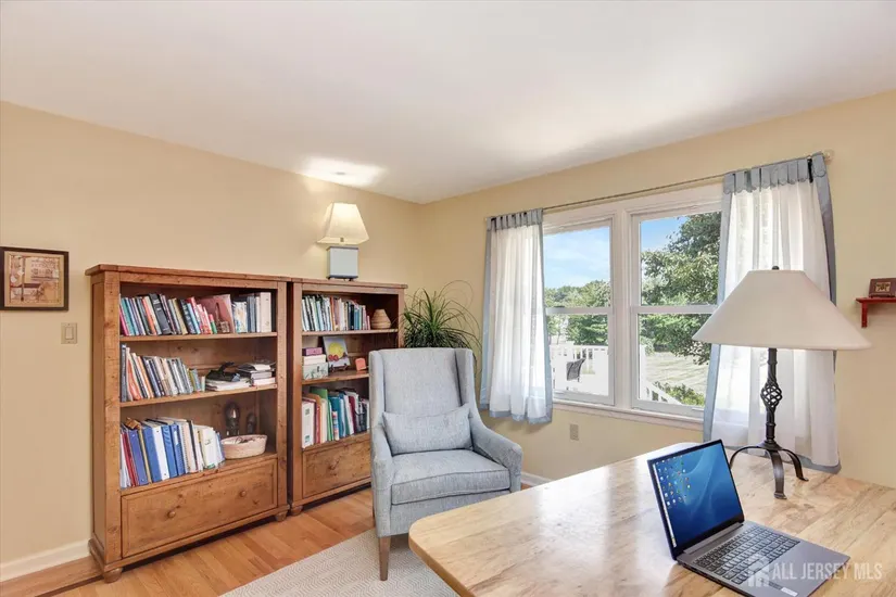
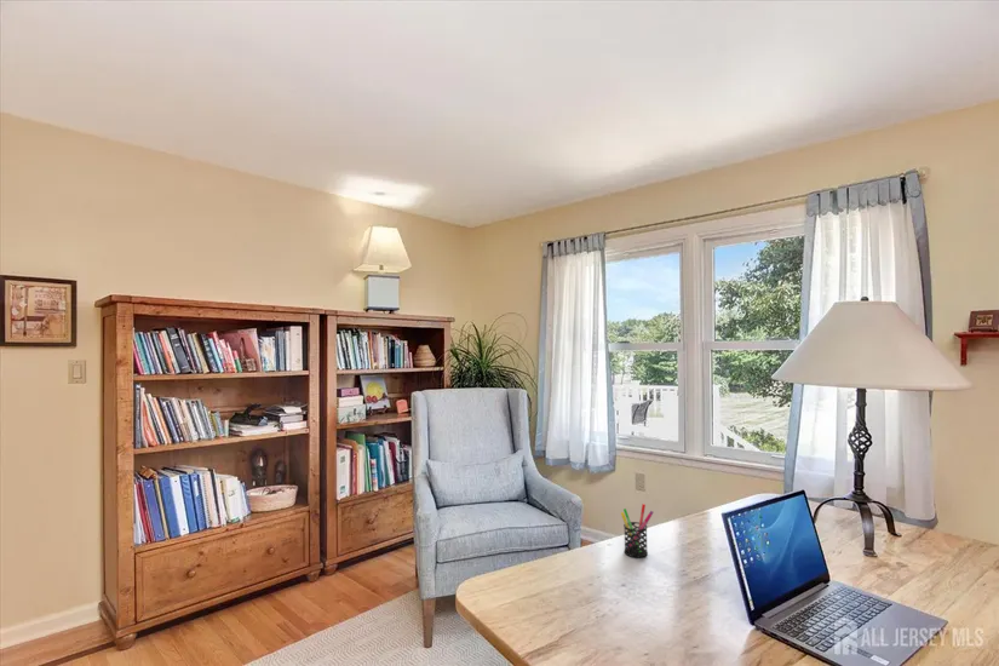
+ pen holder (635, 528)
